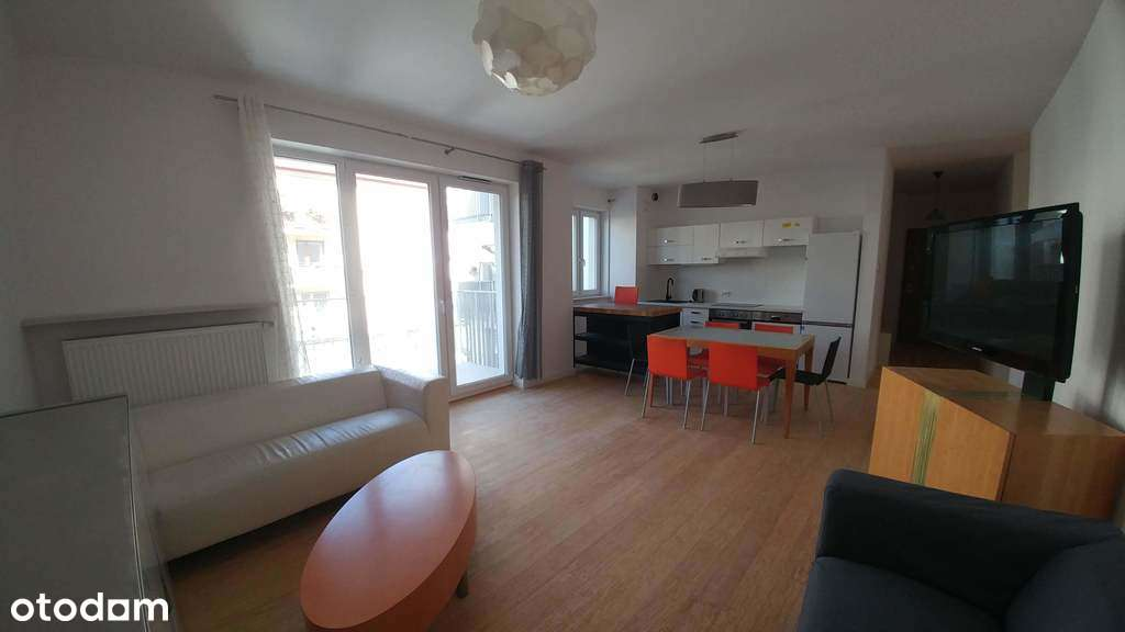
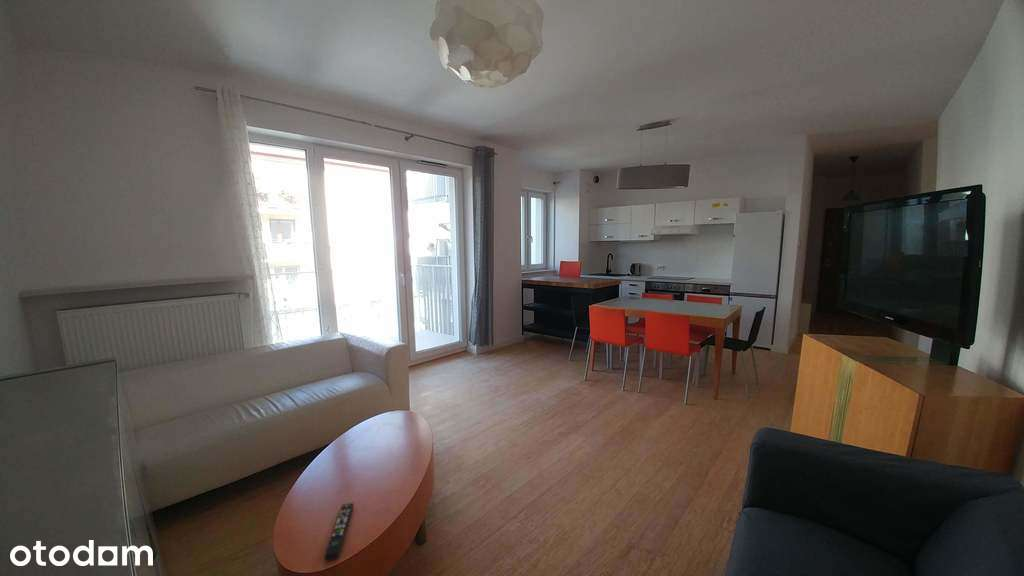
+ remote control (340, 528)
